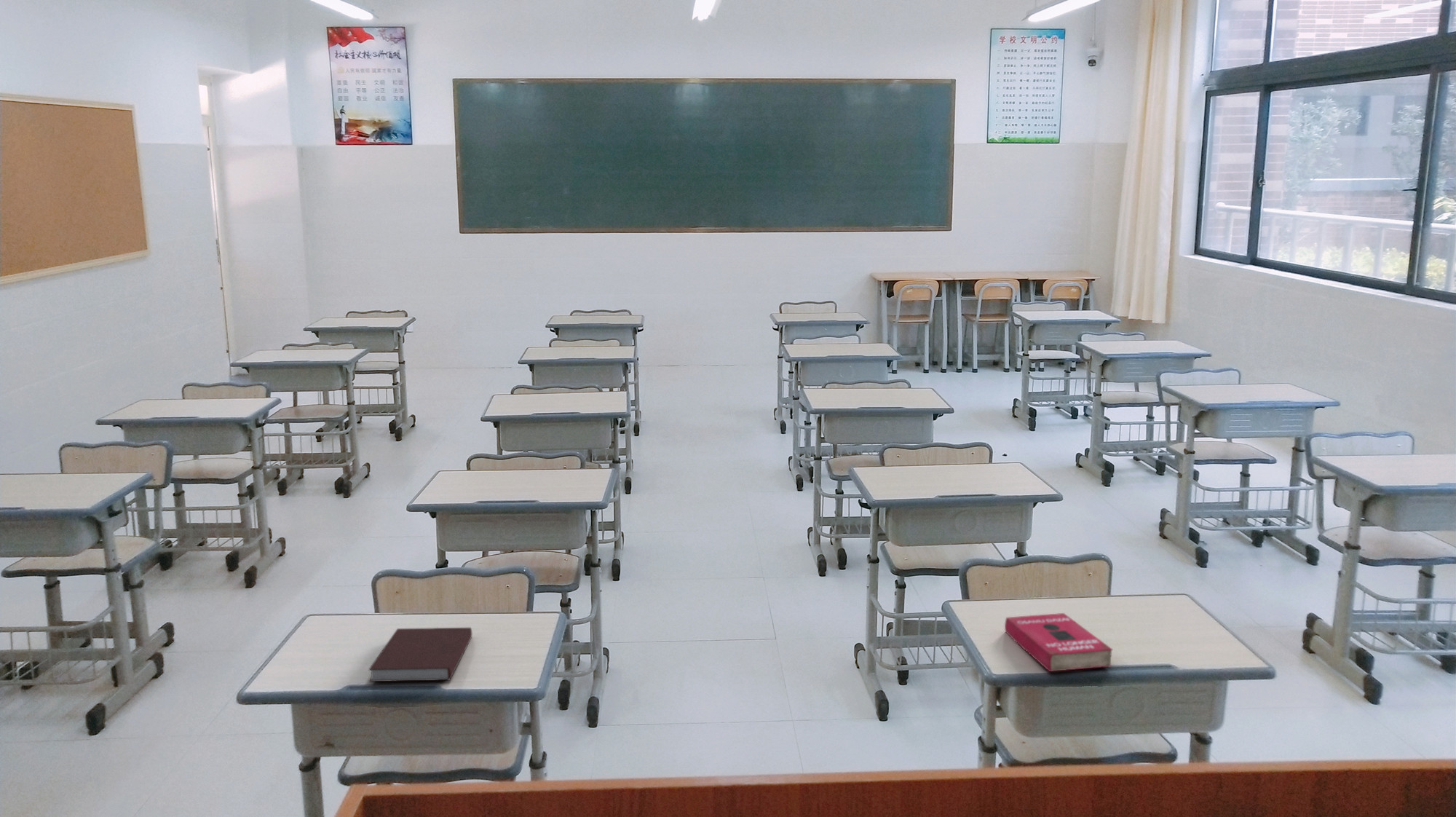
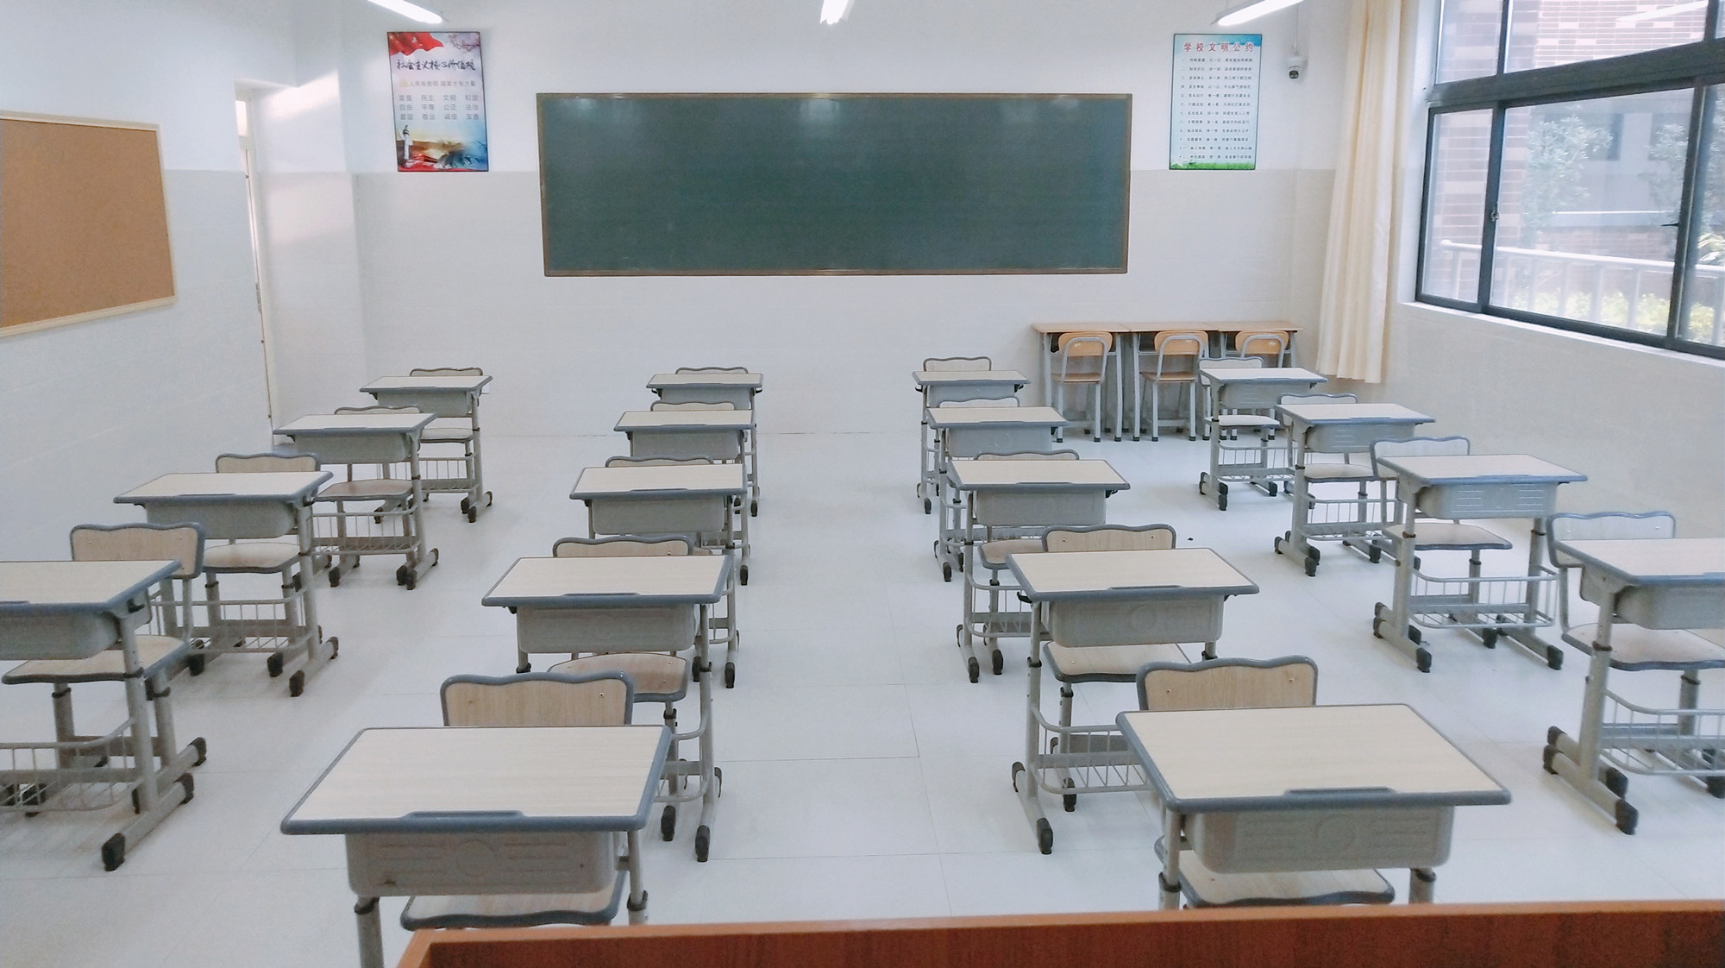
- book (1056, 641)
- notebook (422, 653)
